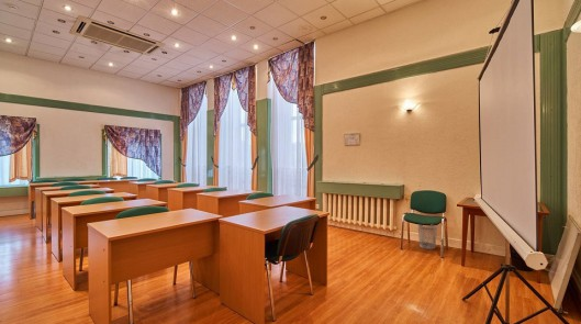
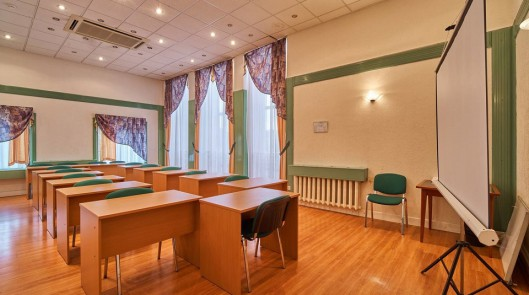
- wastebasket (427, 236)
